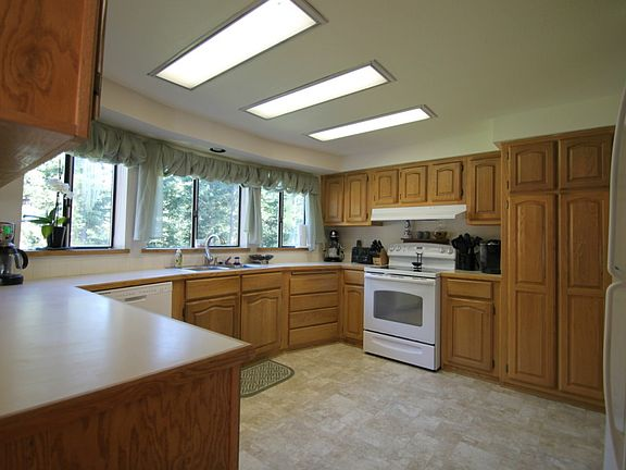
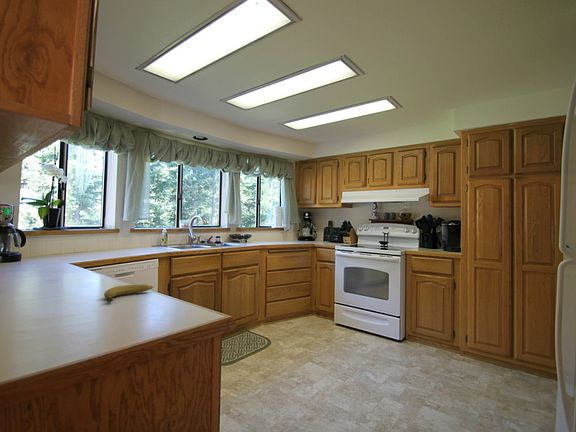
+ fruit (129, 291)
